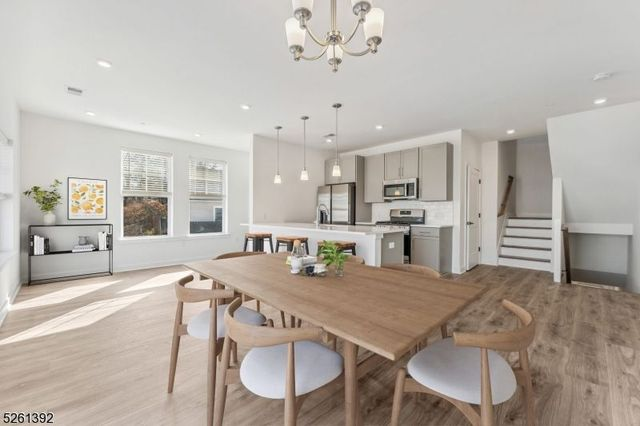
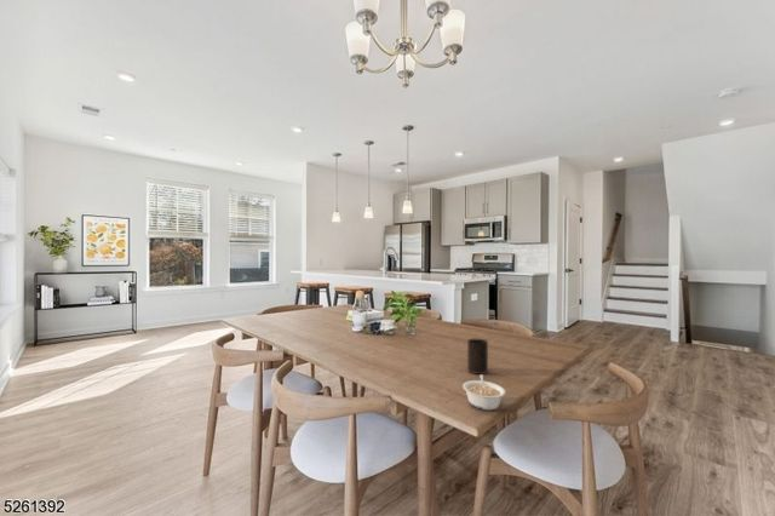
+ cup (477, 355)
+ legume (482, 394)
